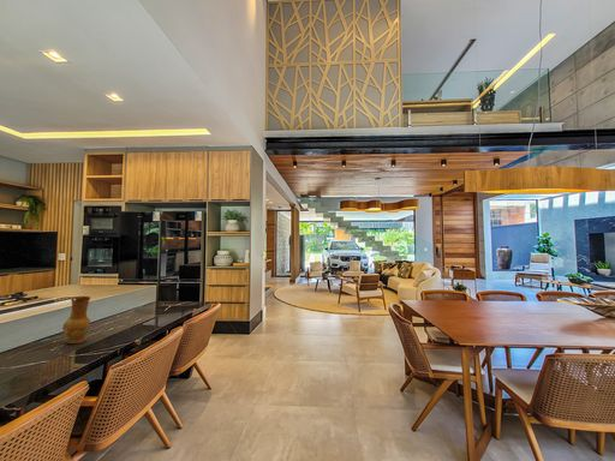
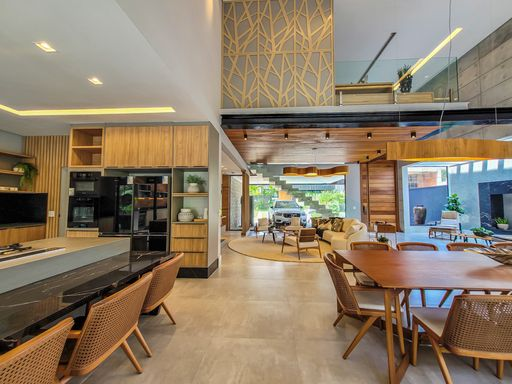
- ceramic jug (77, 318)
